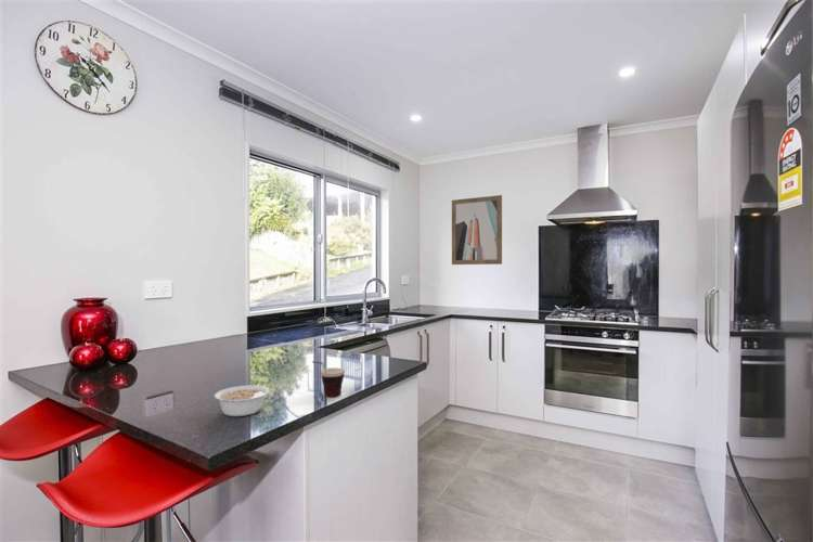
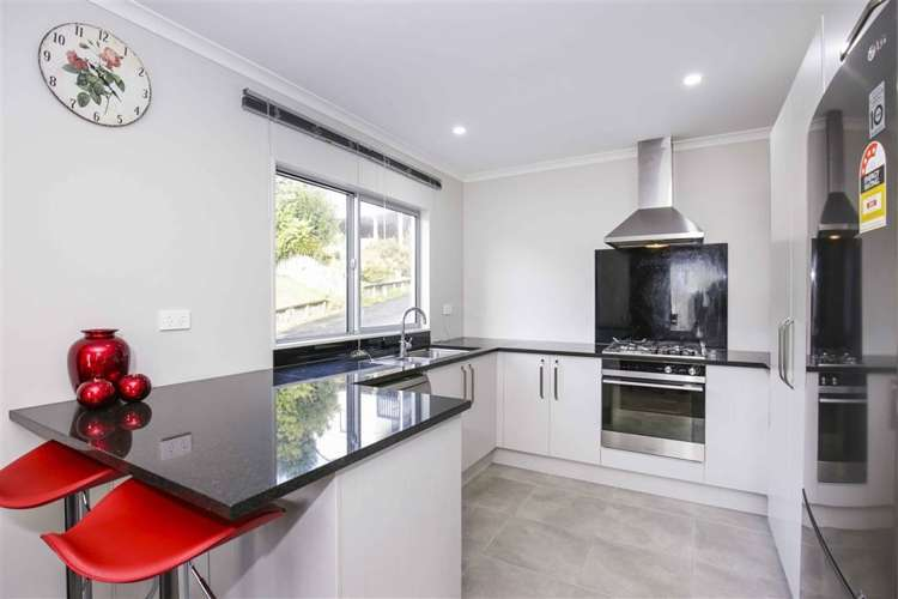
- legume (244, 399)
- wall art (476, 231)
- cup (326, 376)
